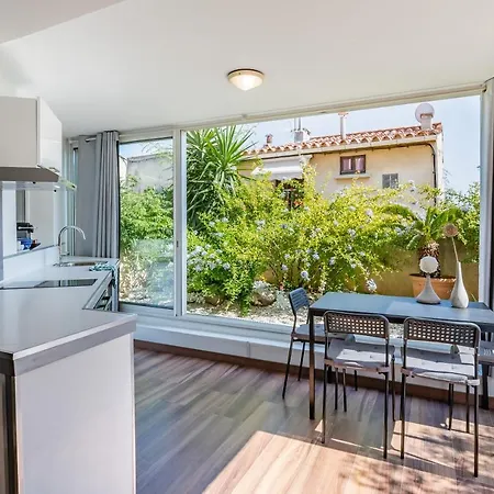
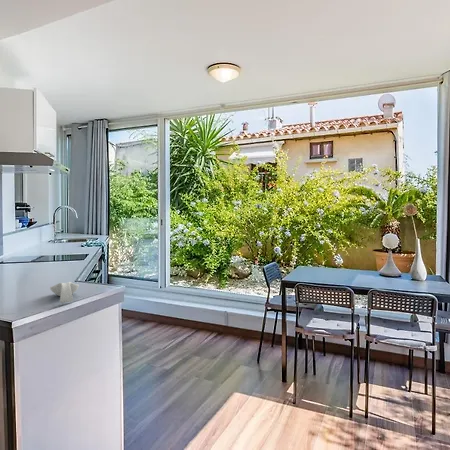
+ spoon rest (65, 288)
